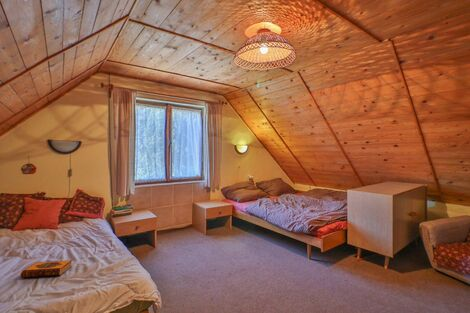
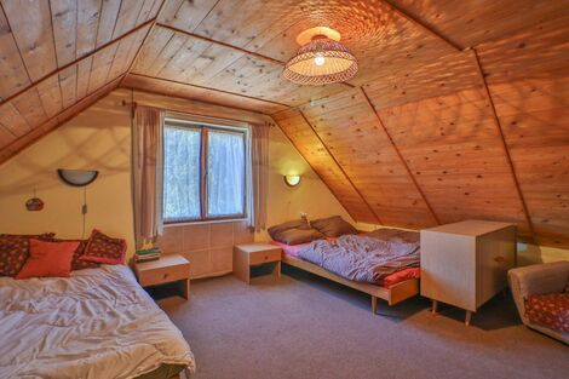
- hardback book (47, 268)
